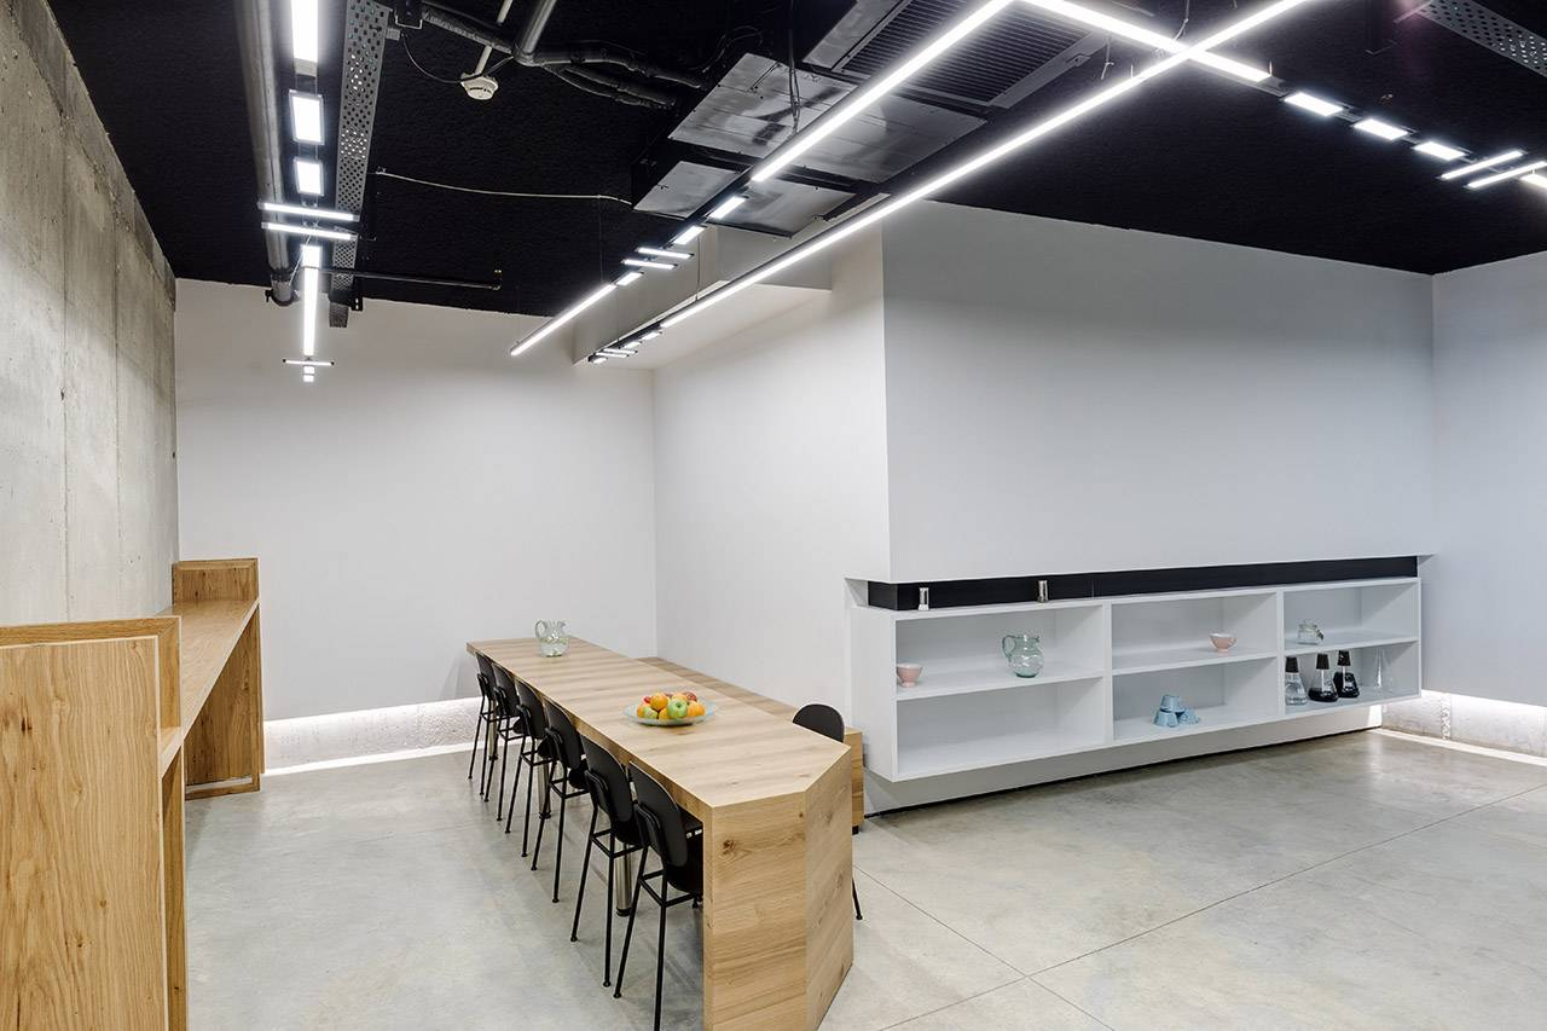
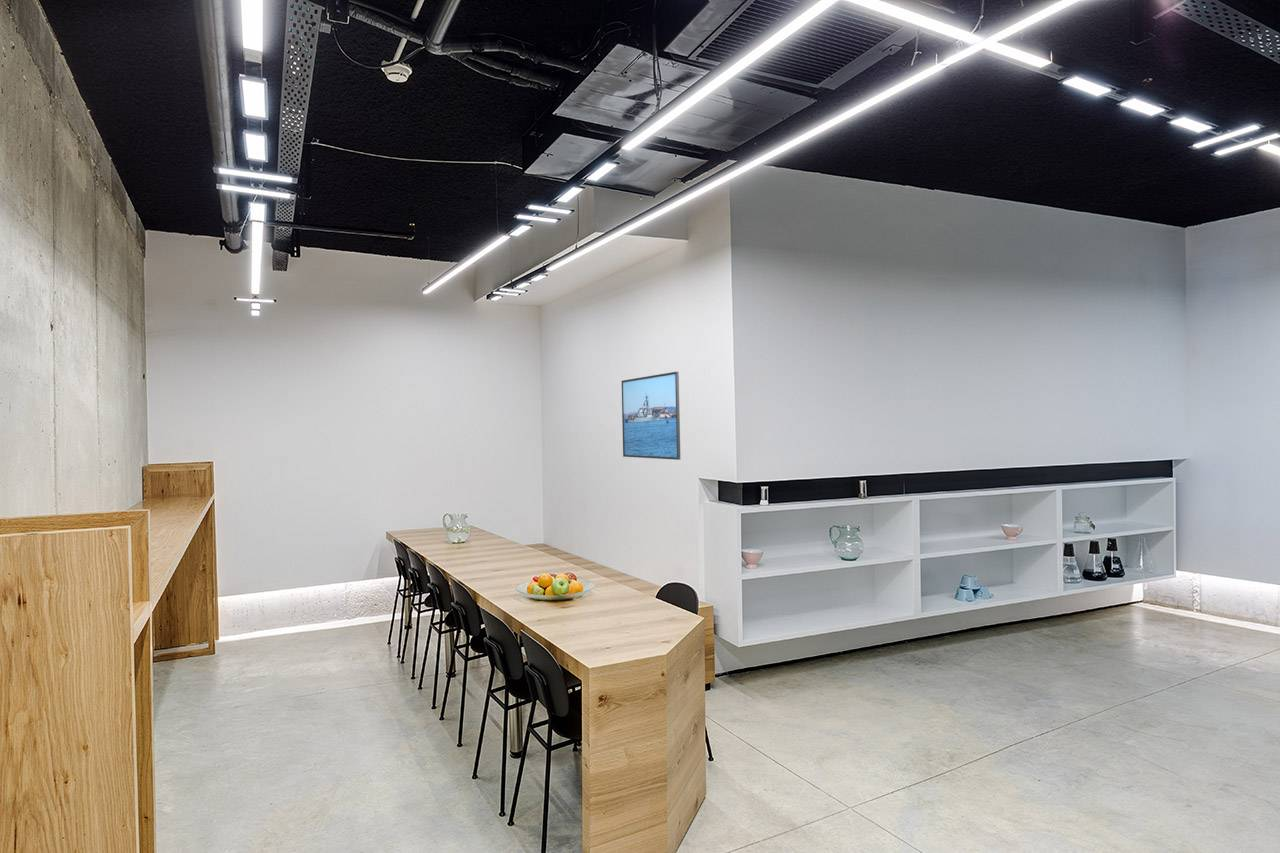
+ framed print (648, 417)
